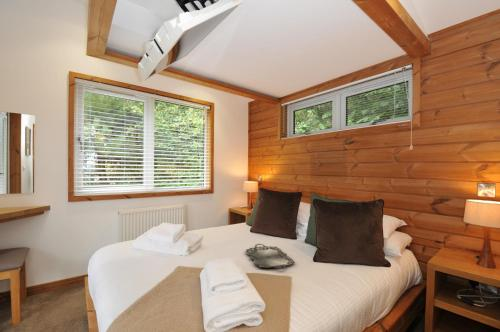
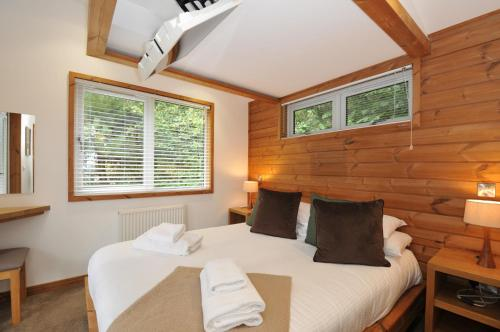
- serving tray (268, 255)
